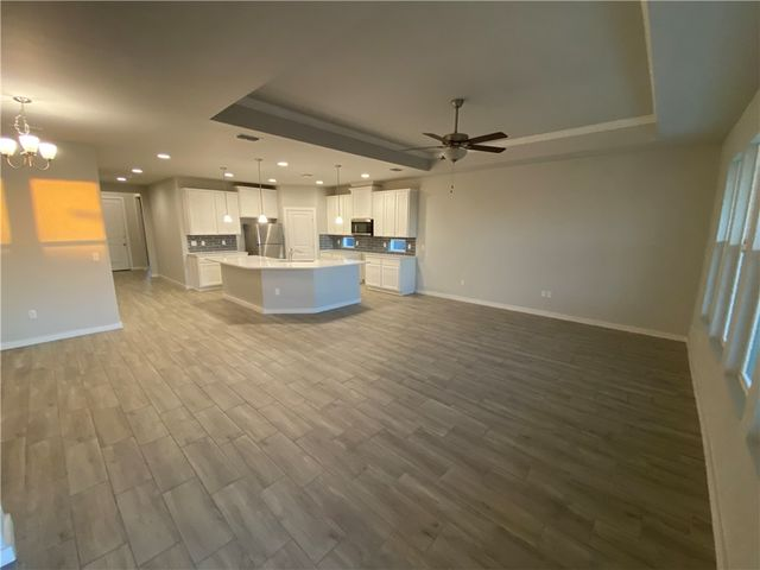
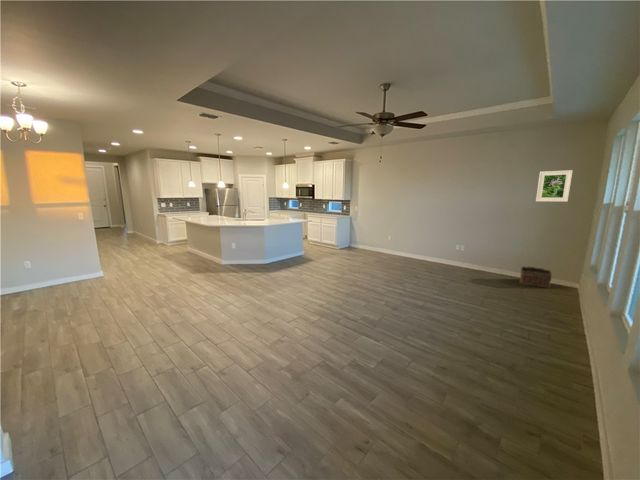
+ basket (535, 275)
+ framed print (553, 186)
